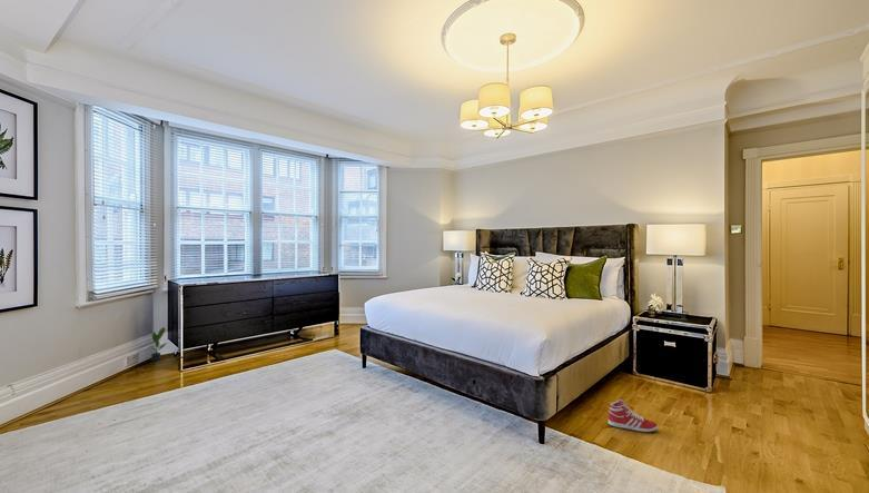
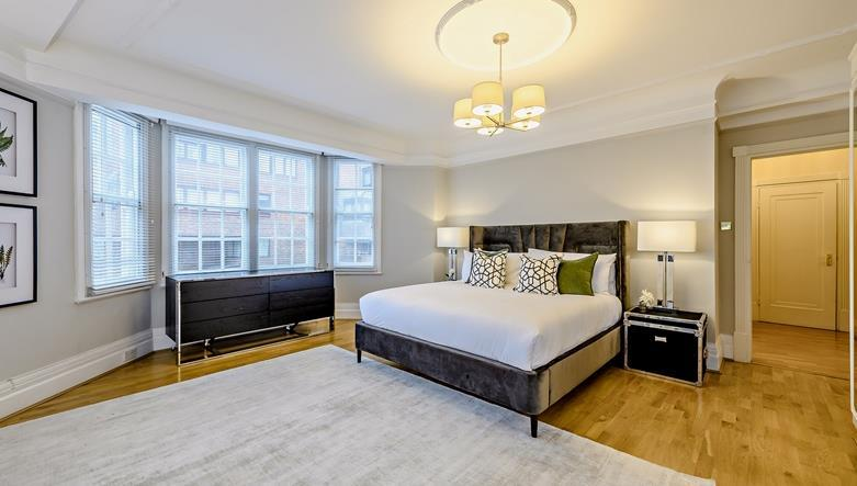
- potted plant (158, 343)
- sneaker (632, 414)
